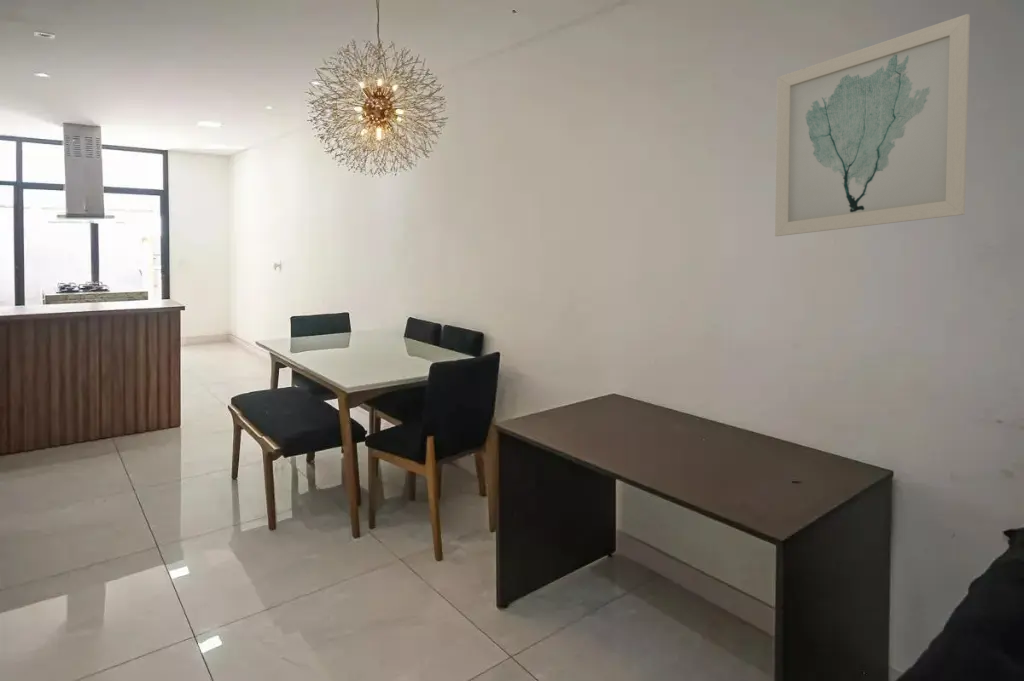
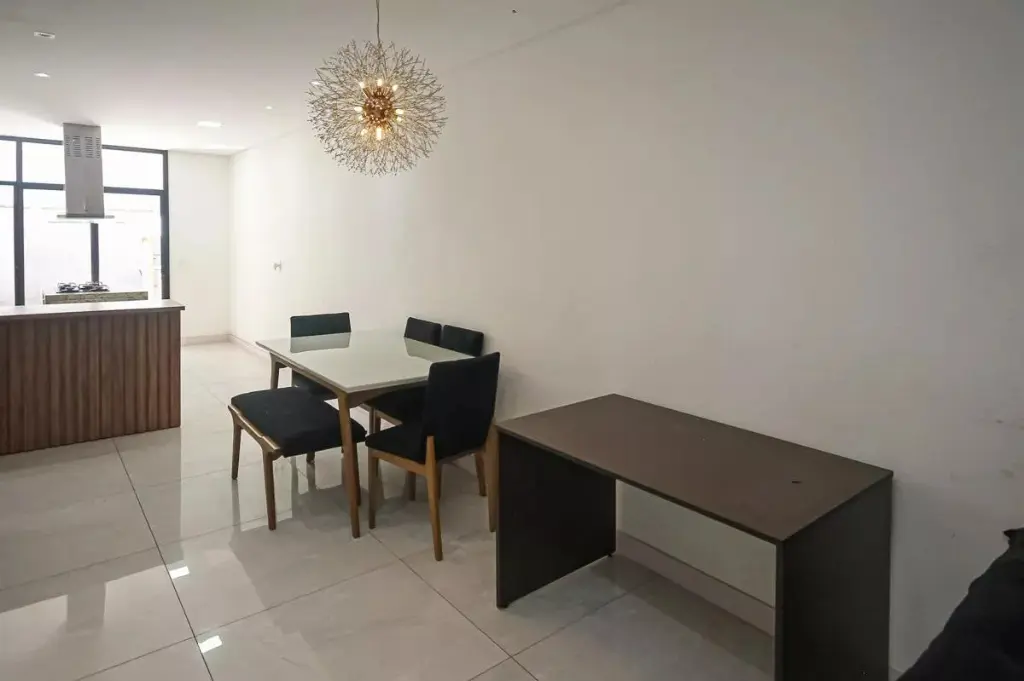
- wall art (860, 138)
